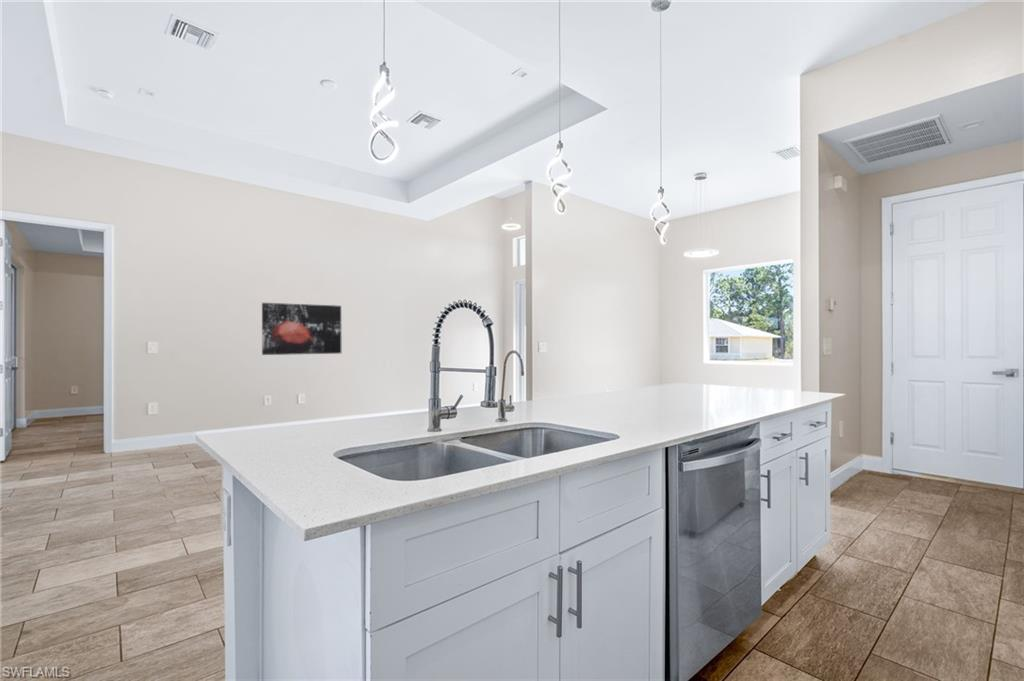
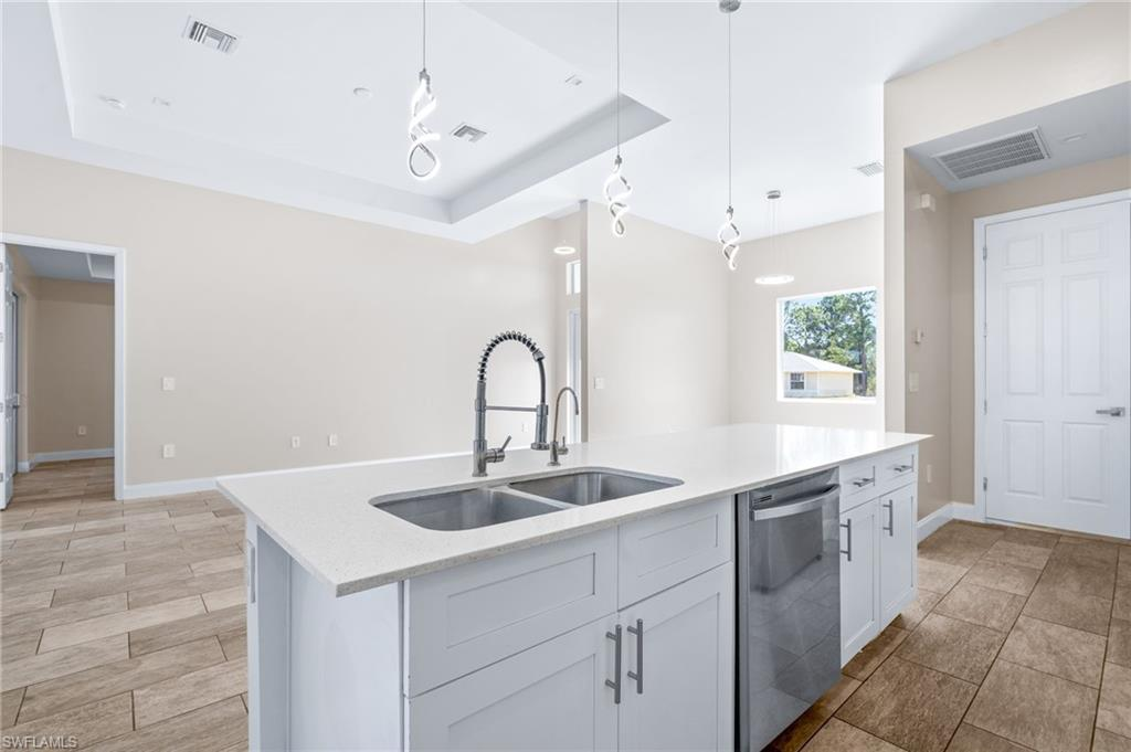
- wall art (303, 329)
